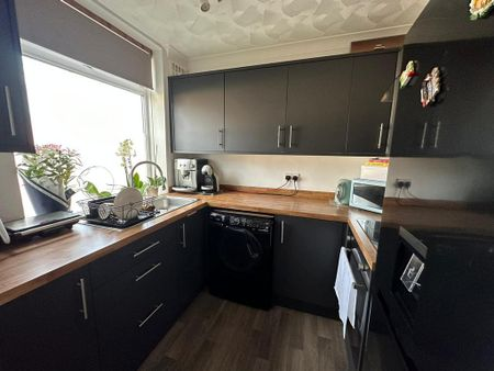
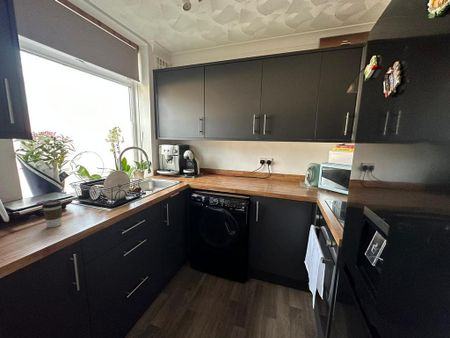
+ coffee cup (53, 213)
